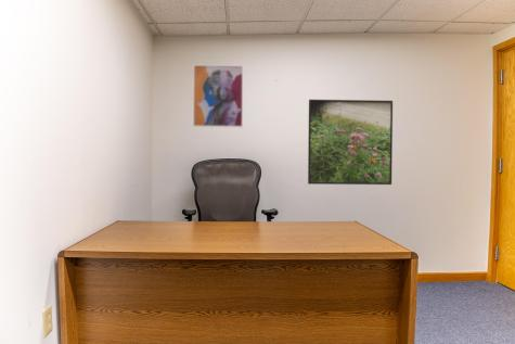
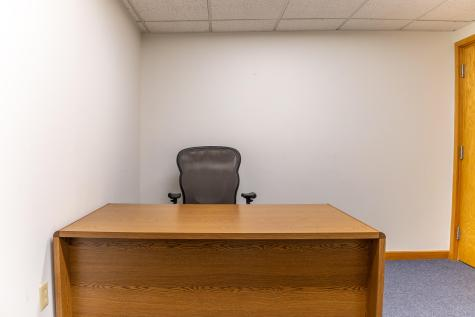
- wall art (218, 95)
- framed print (350, 142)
